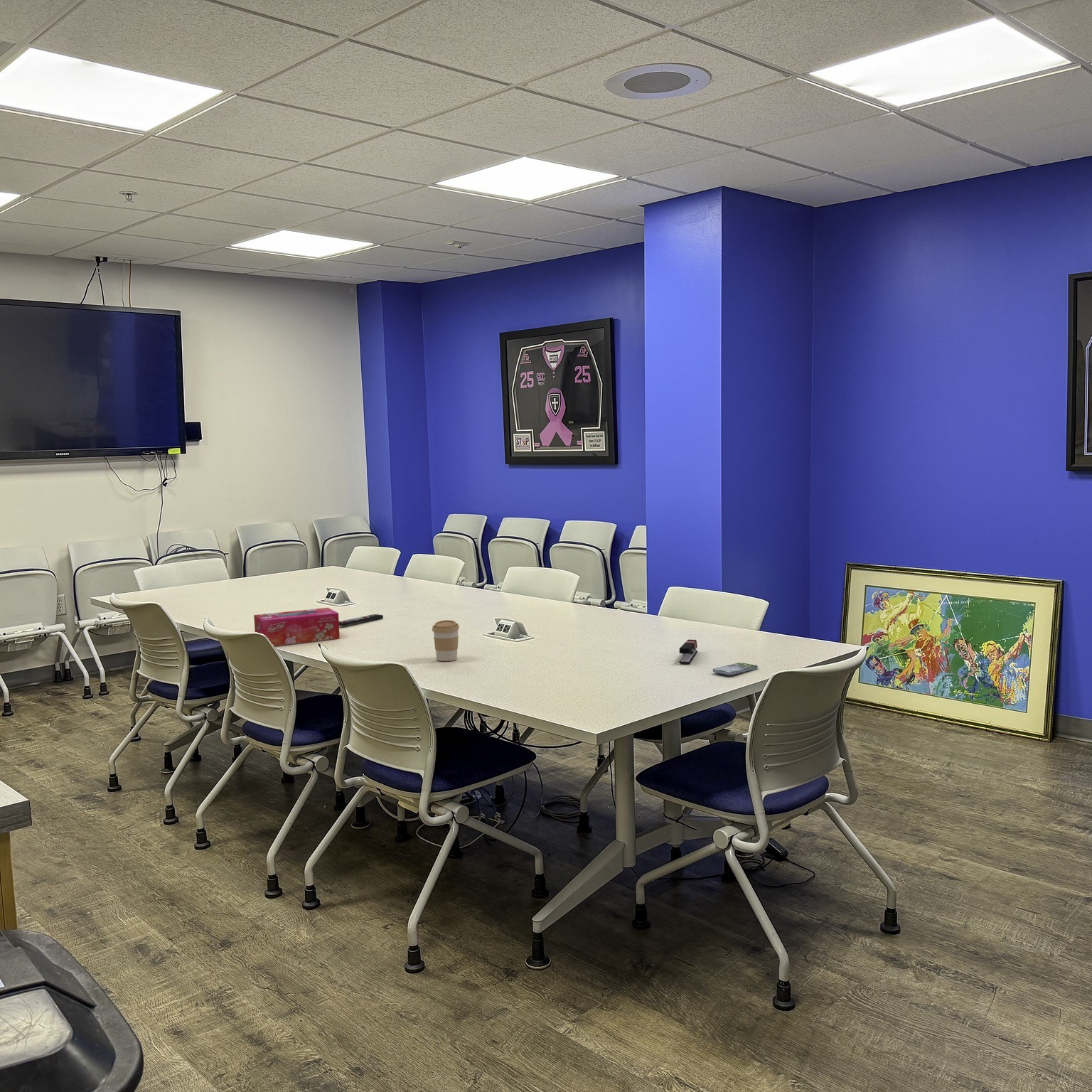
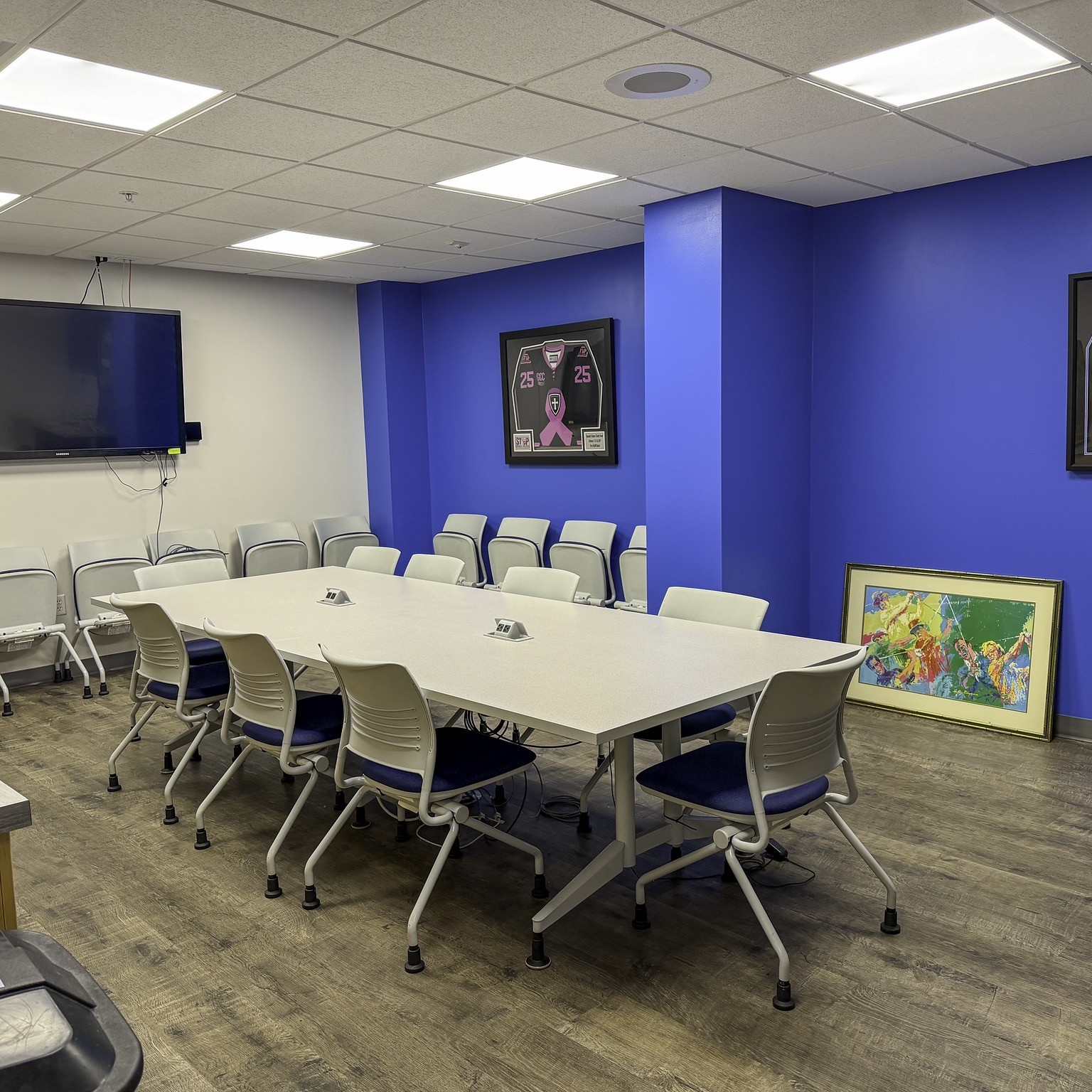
- remote control (360, 620)
- smartphone (735, 668)
- coffee cup (446, 640)
- stapler (688, 650)
- tissue box (296, 626)
